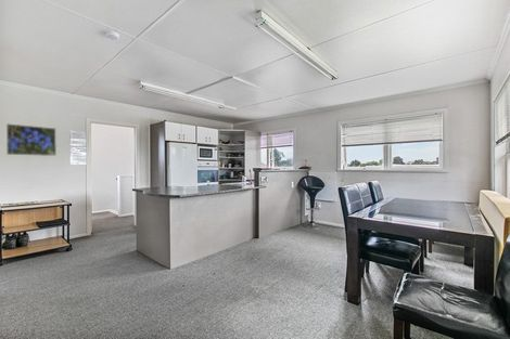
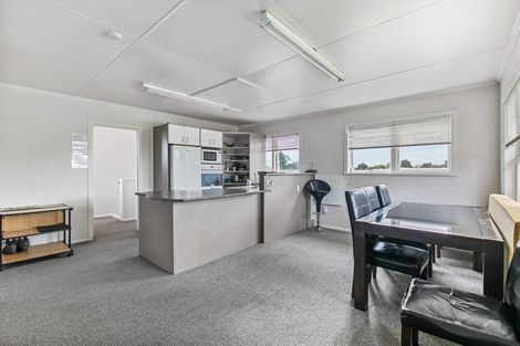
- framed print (33, 140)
